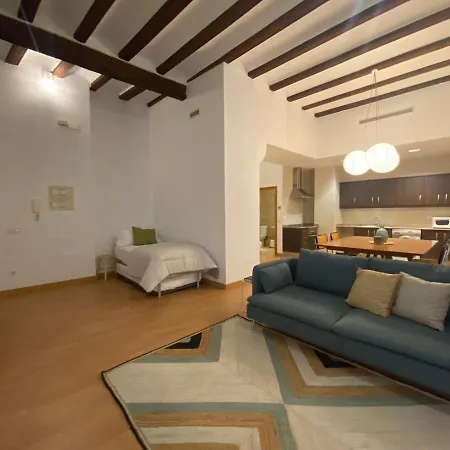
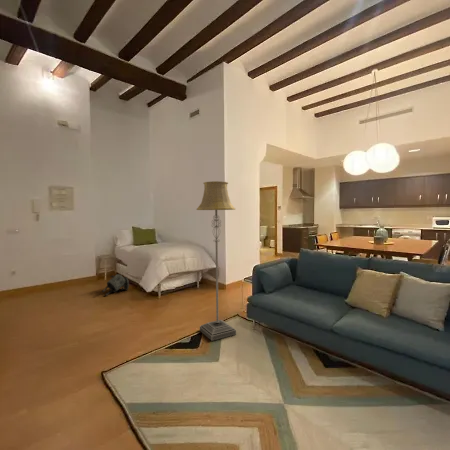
+ floor lamp (216, 258)
+ toy figure (114, 283)
